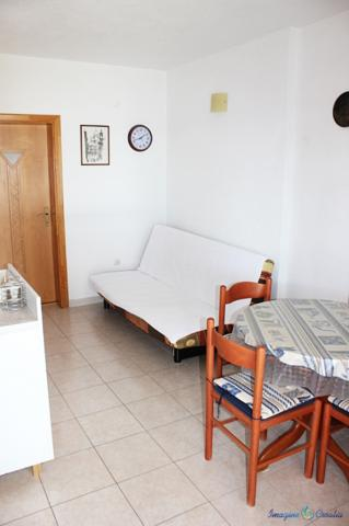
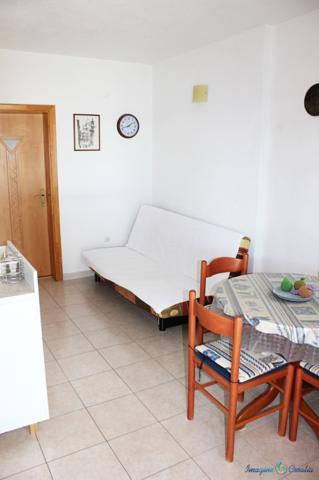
+ fruit bowl (294, 287)
